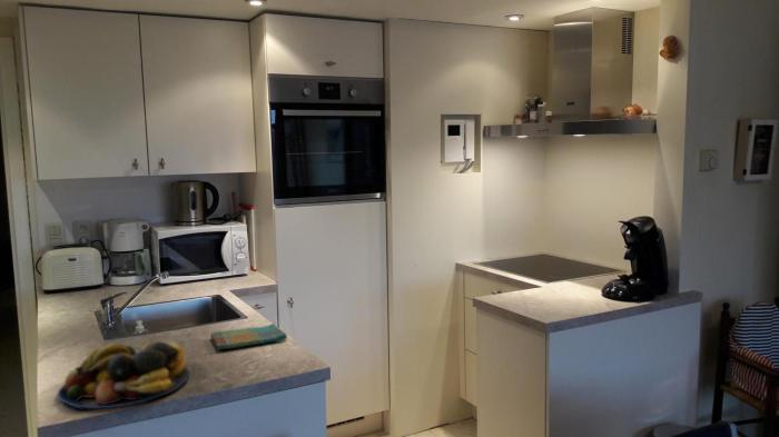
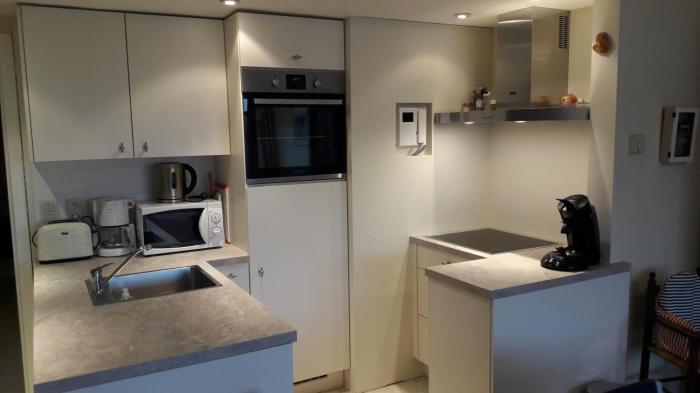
- dish towel (248, 335)
- fruit bowl (124, 364)
